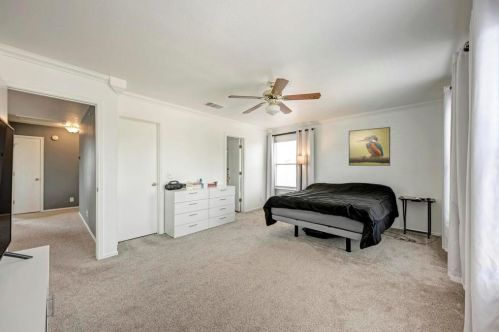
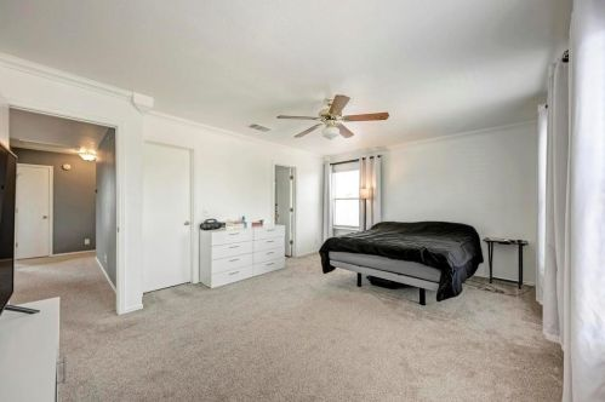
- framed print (368, 147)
